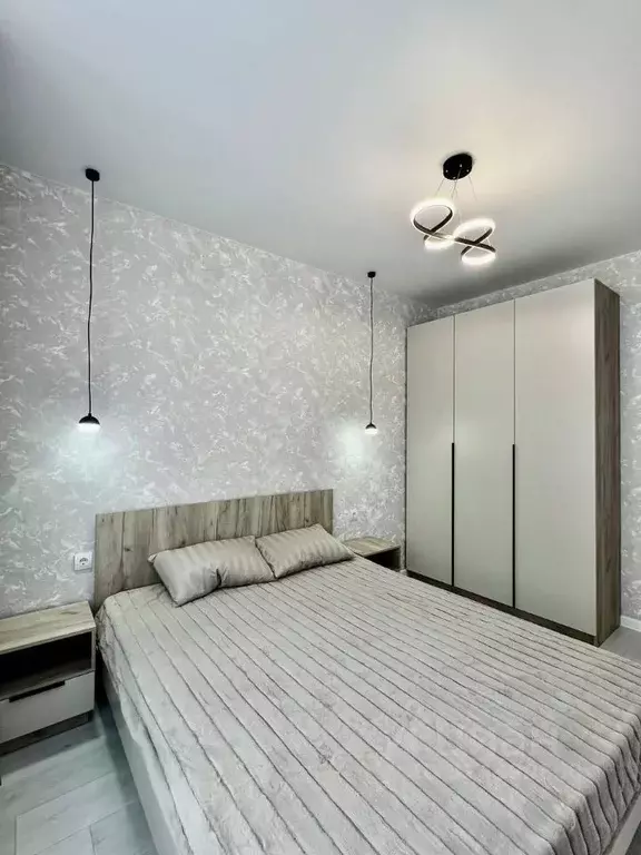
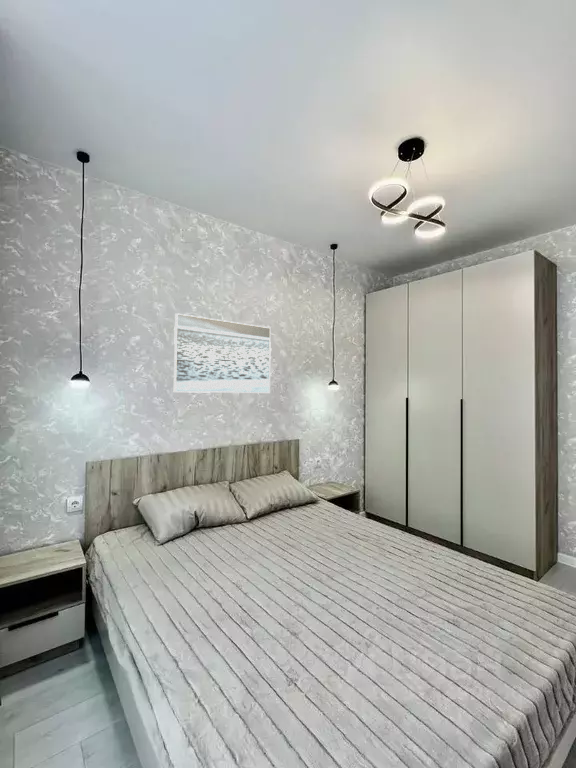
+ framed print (226, 356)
